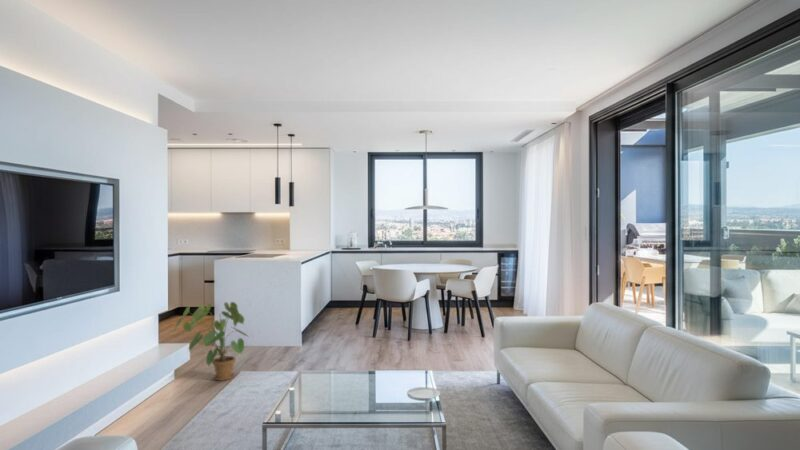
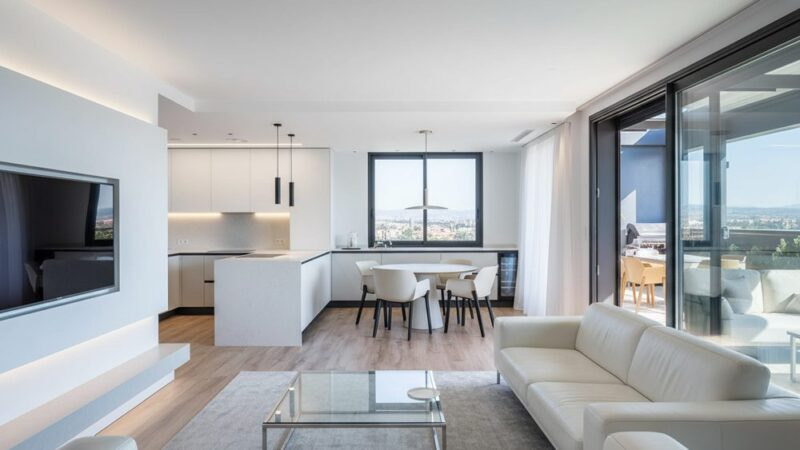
- house plant (216, 338)
